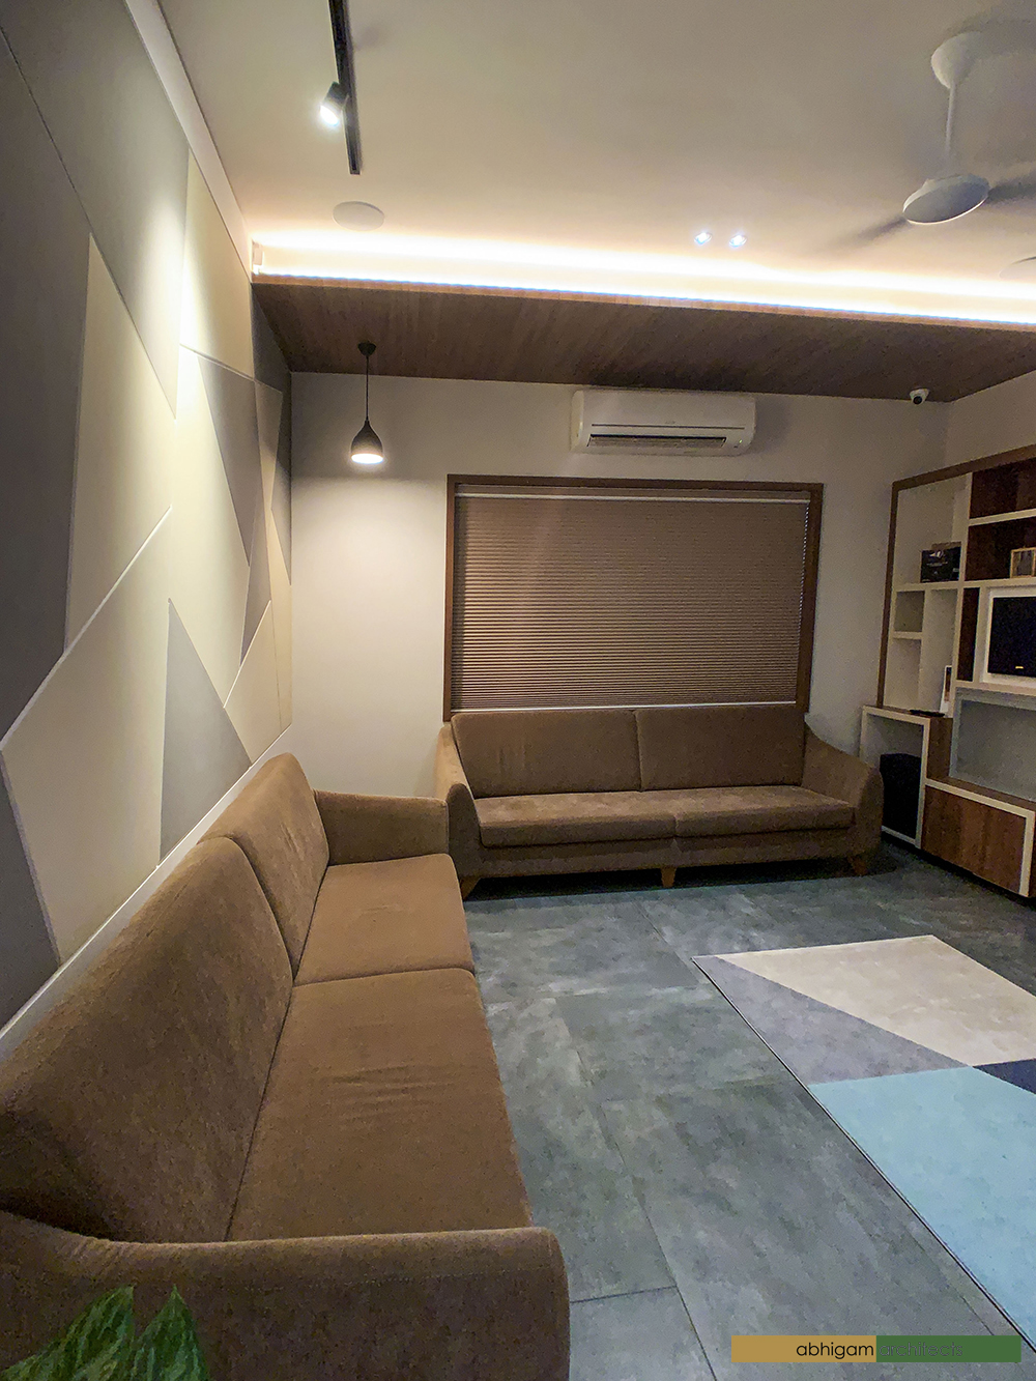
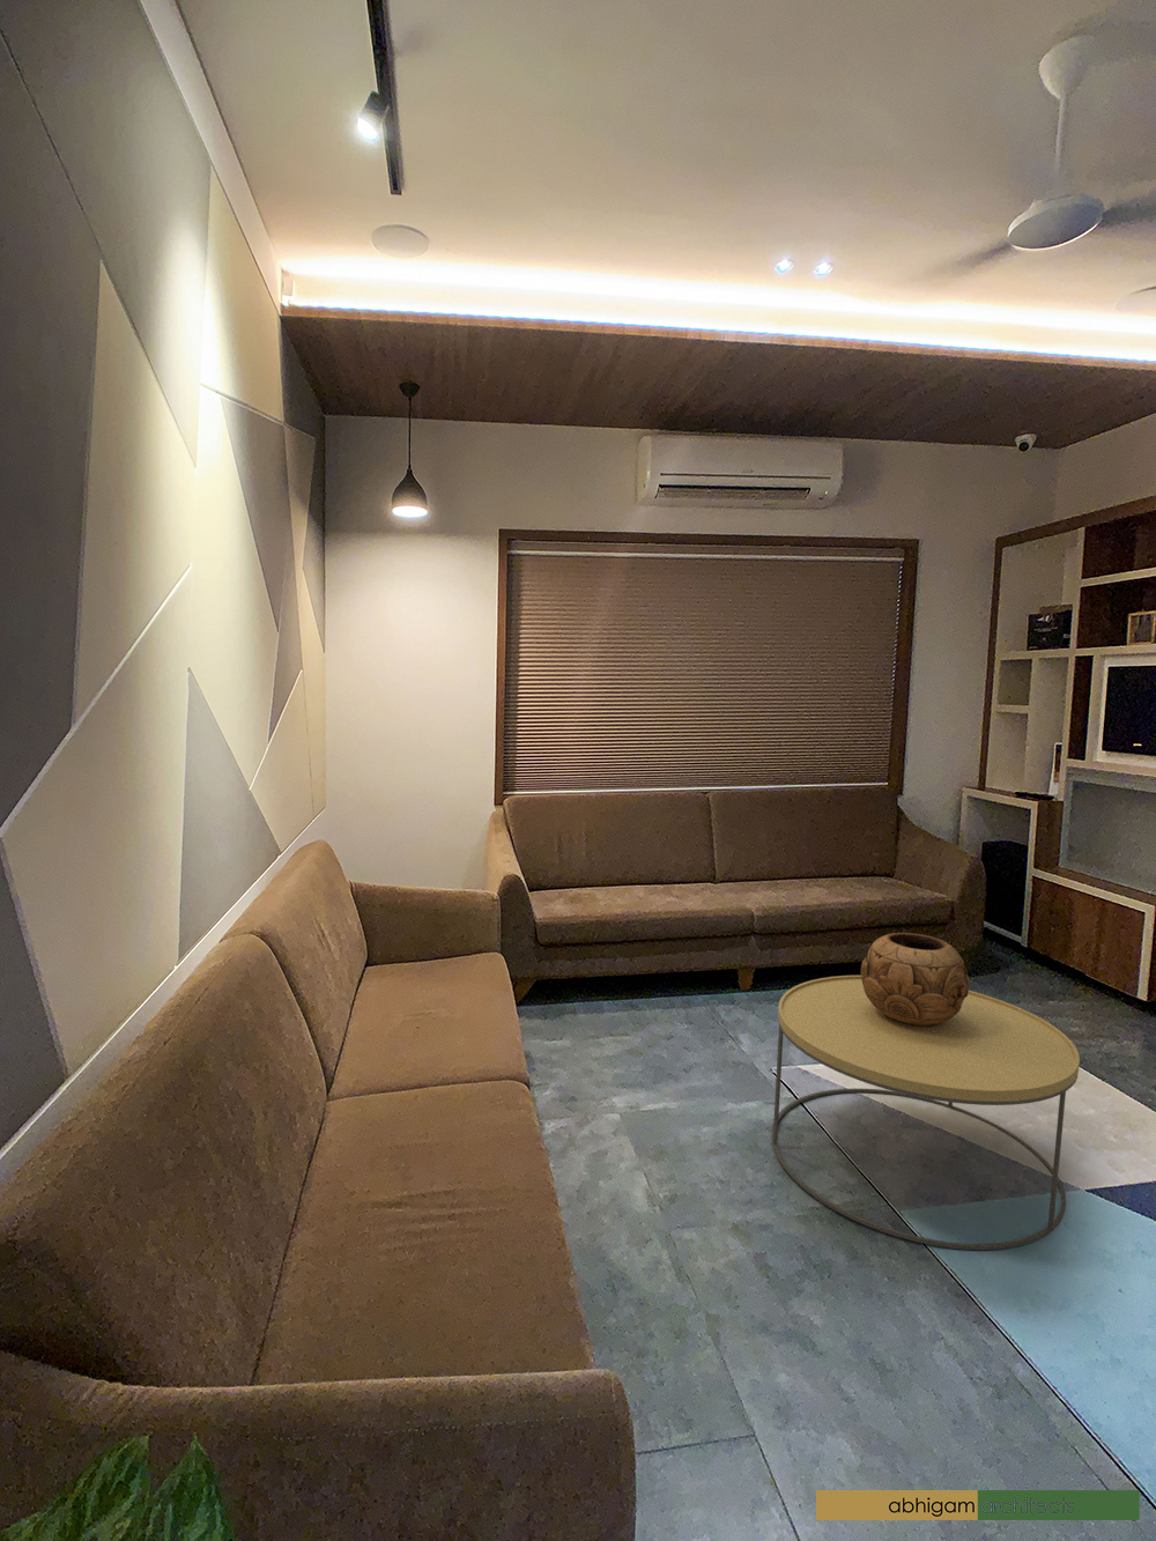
+ decorative bowl (913, 975)
+ coffee table (913, 1090)
